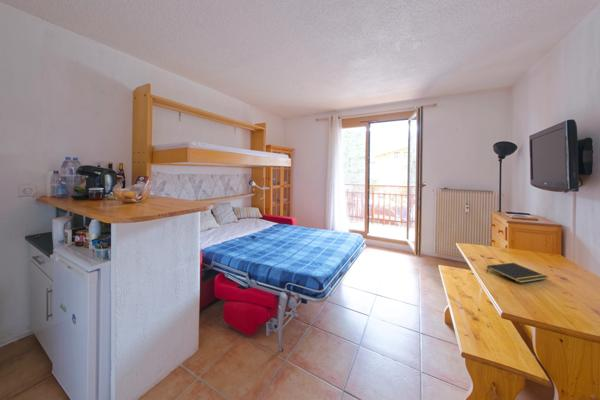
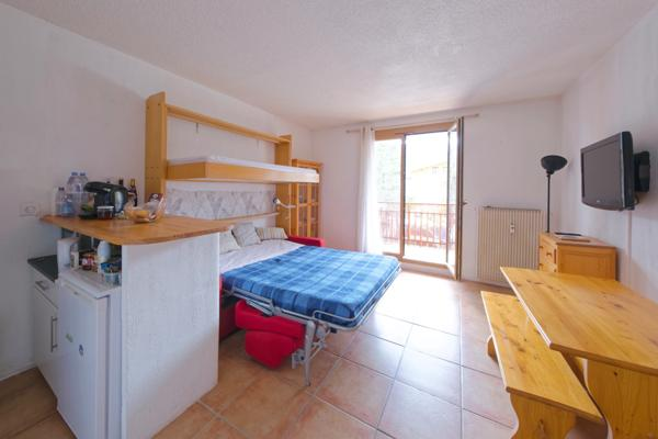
- notepad (516, 272)
